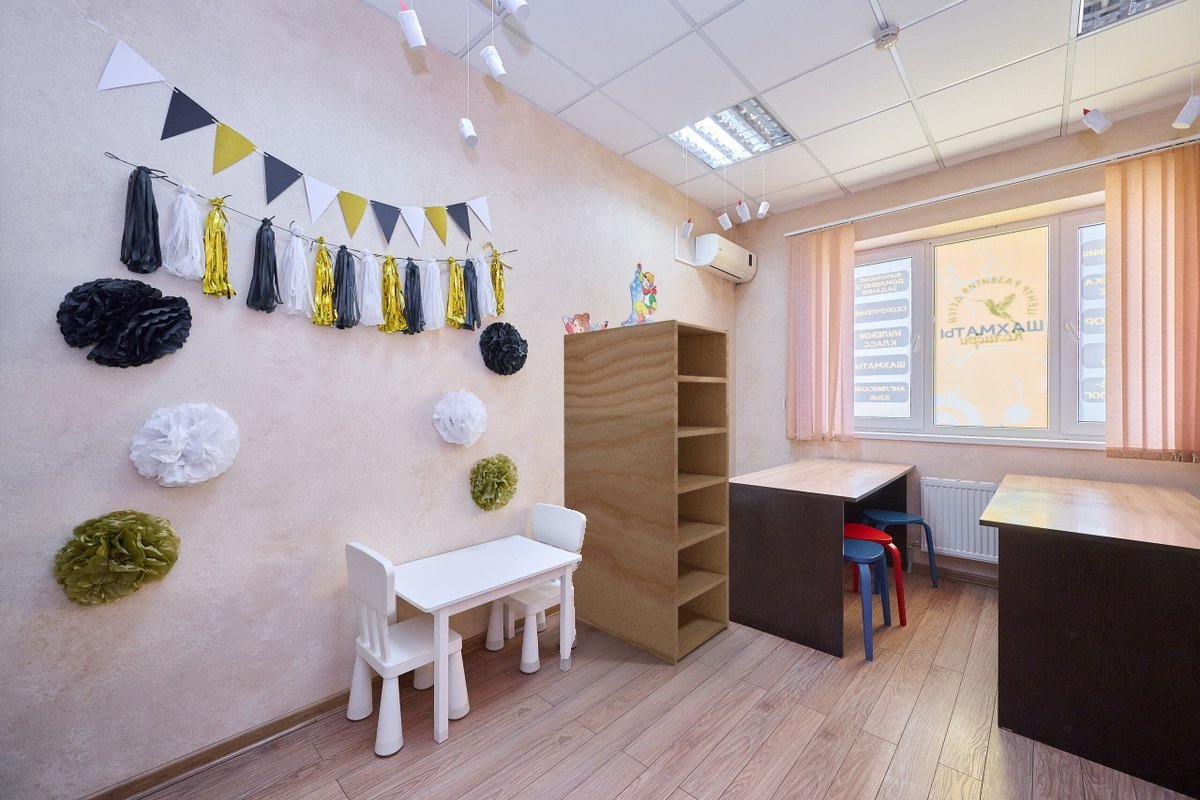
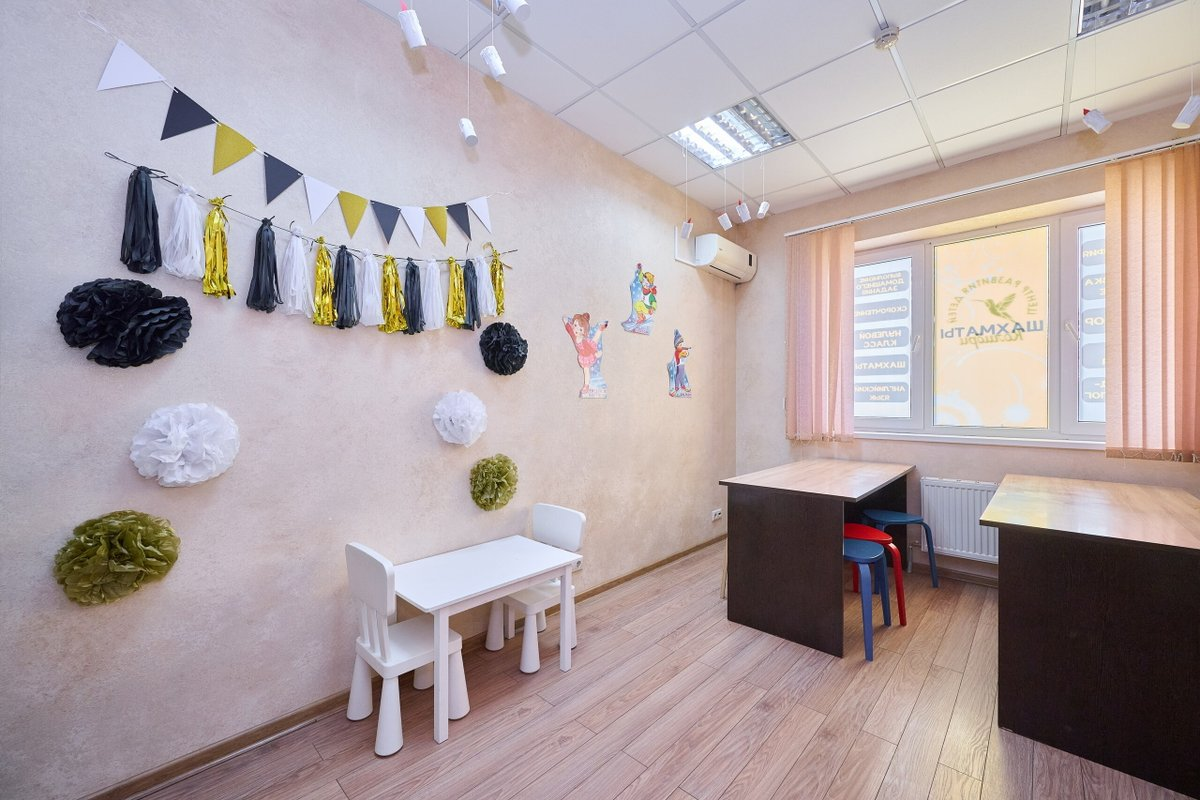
- bookshelf (643, 476)
